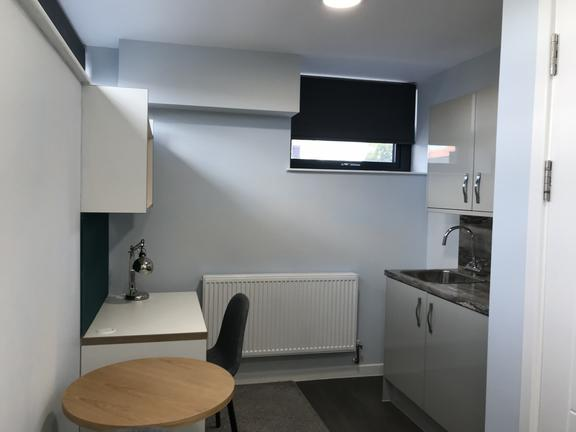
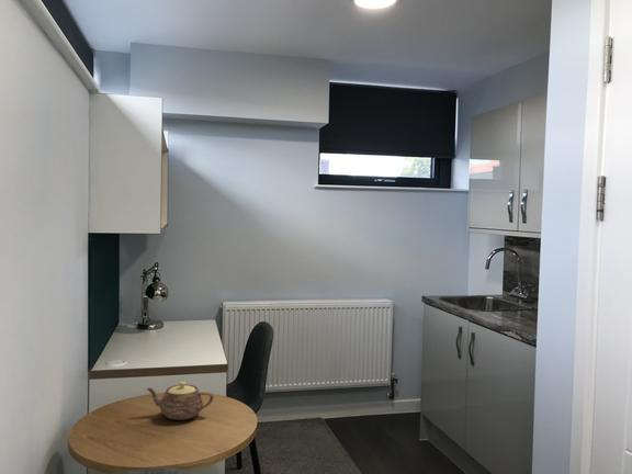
+ teapot (179, 398)
